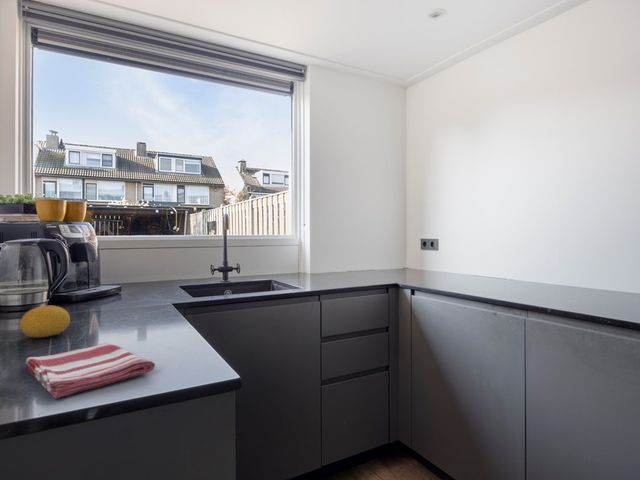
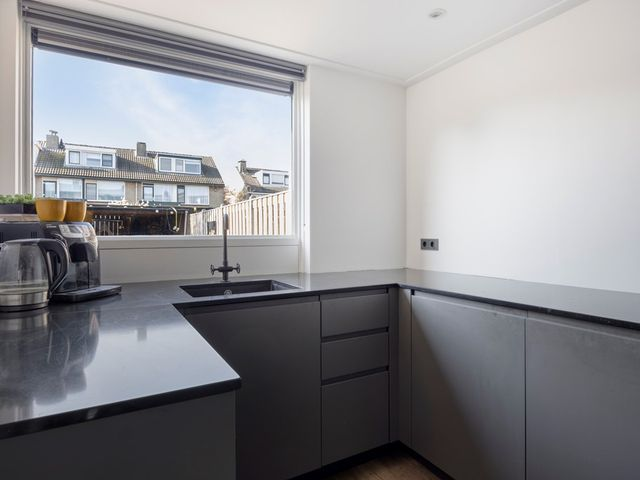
- dish towel (88, 363)
- fruit (46, 321)
